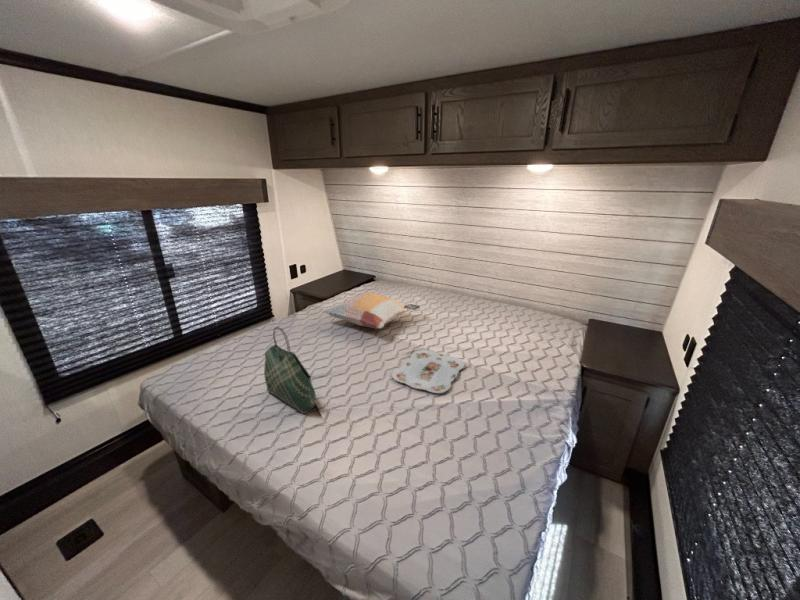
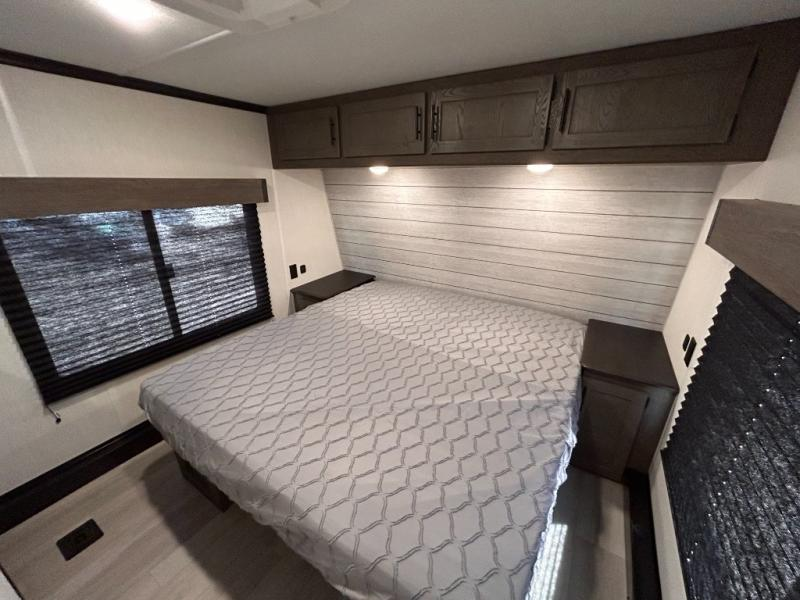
- tote bag (287, 364)
- decorative pillow (373, 308)
- serving tray (429, 369)
